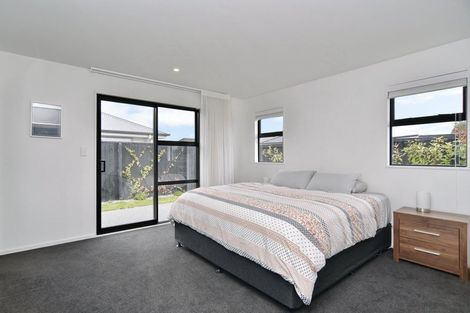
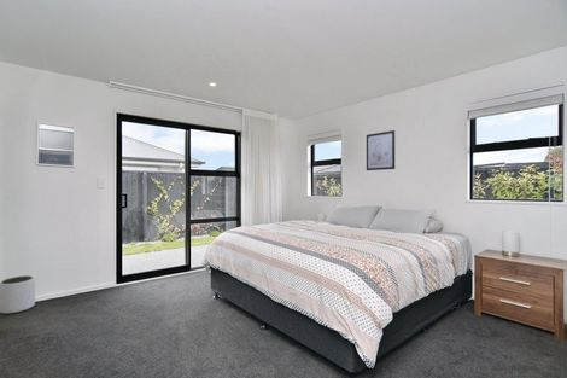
+ plant pot (17, 293)
+ wall art (380, 151)
